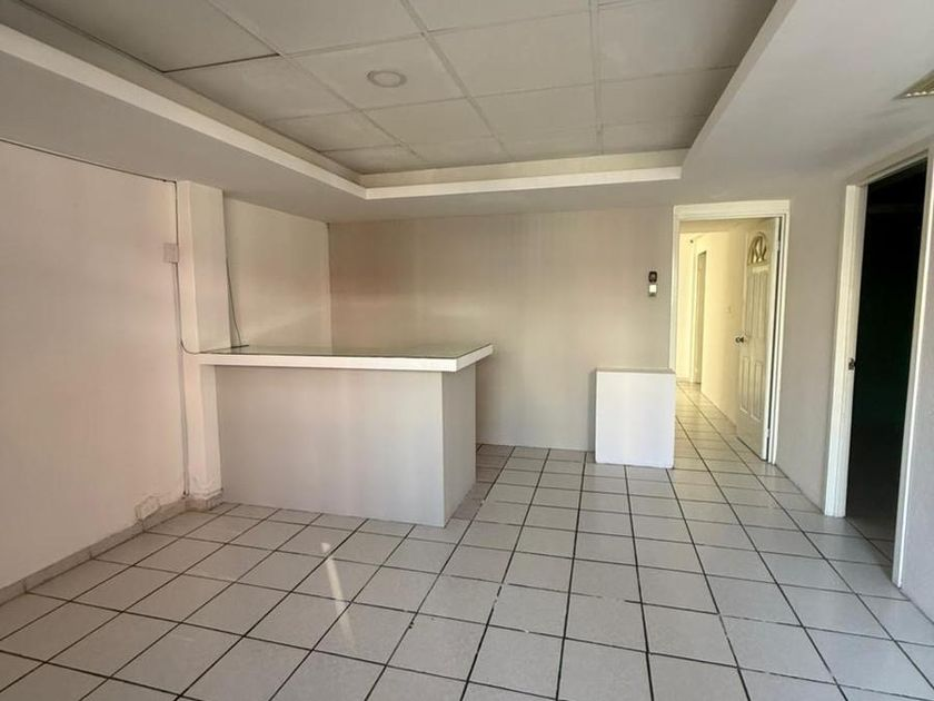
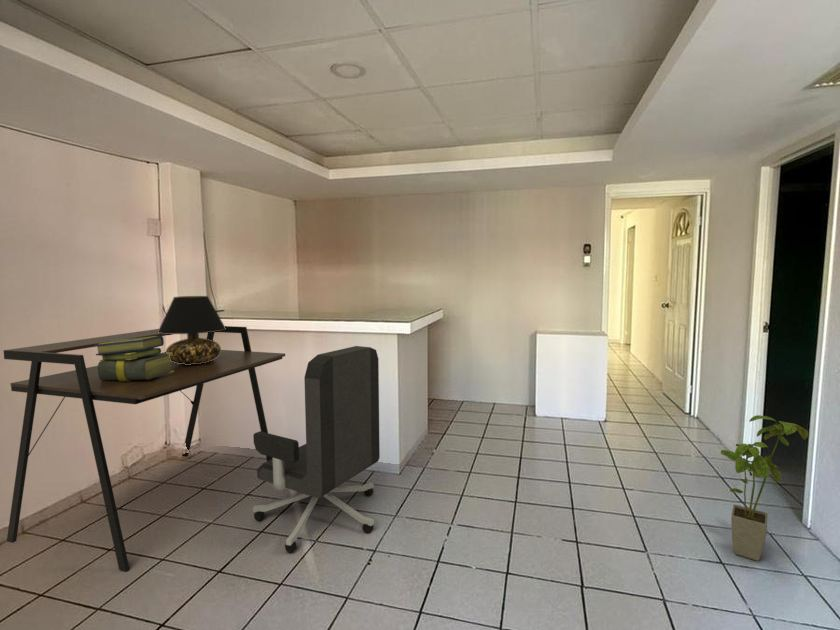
+ office chair (322, 433)
+ stack of books (132, 357)
+ table lamp (192, 329)
+ desk (188, 425)
+ house plant (762, 483)
